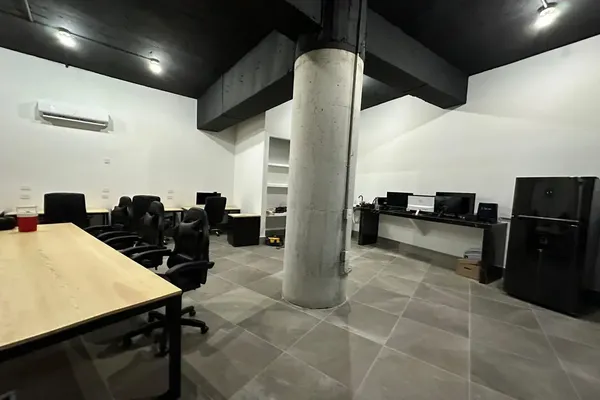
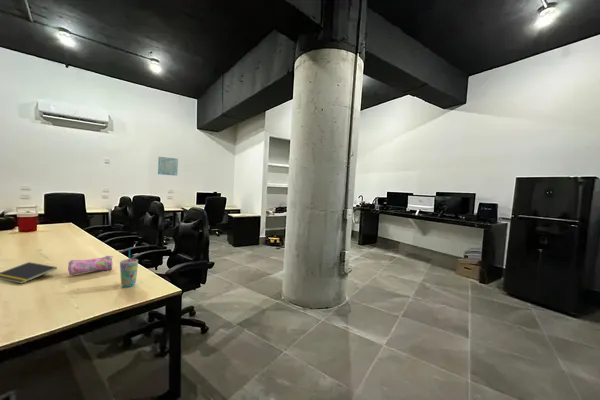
+ wall art (168, 166)
+ pencil case (91, 264)
+ notepad (25, 272)
+ cup (129, 267)
